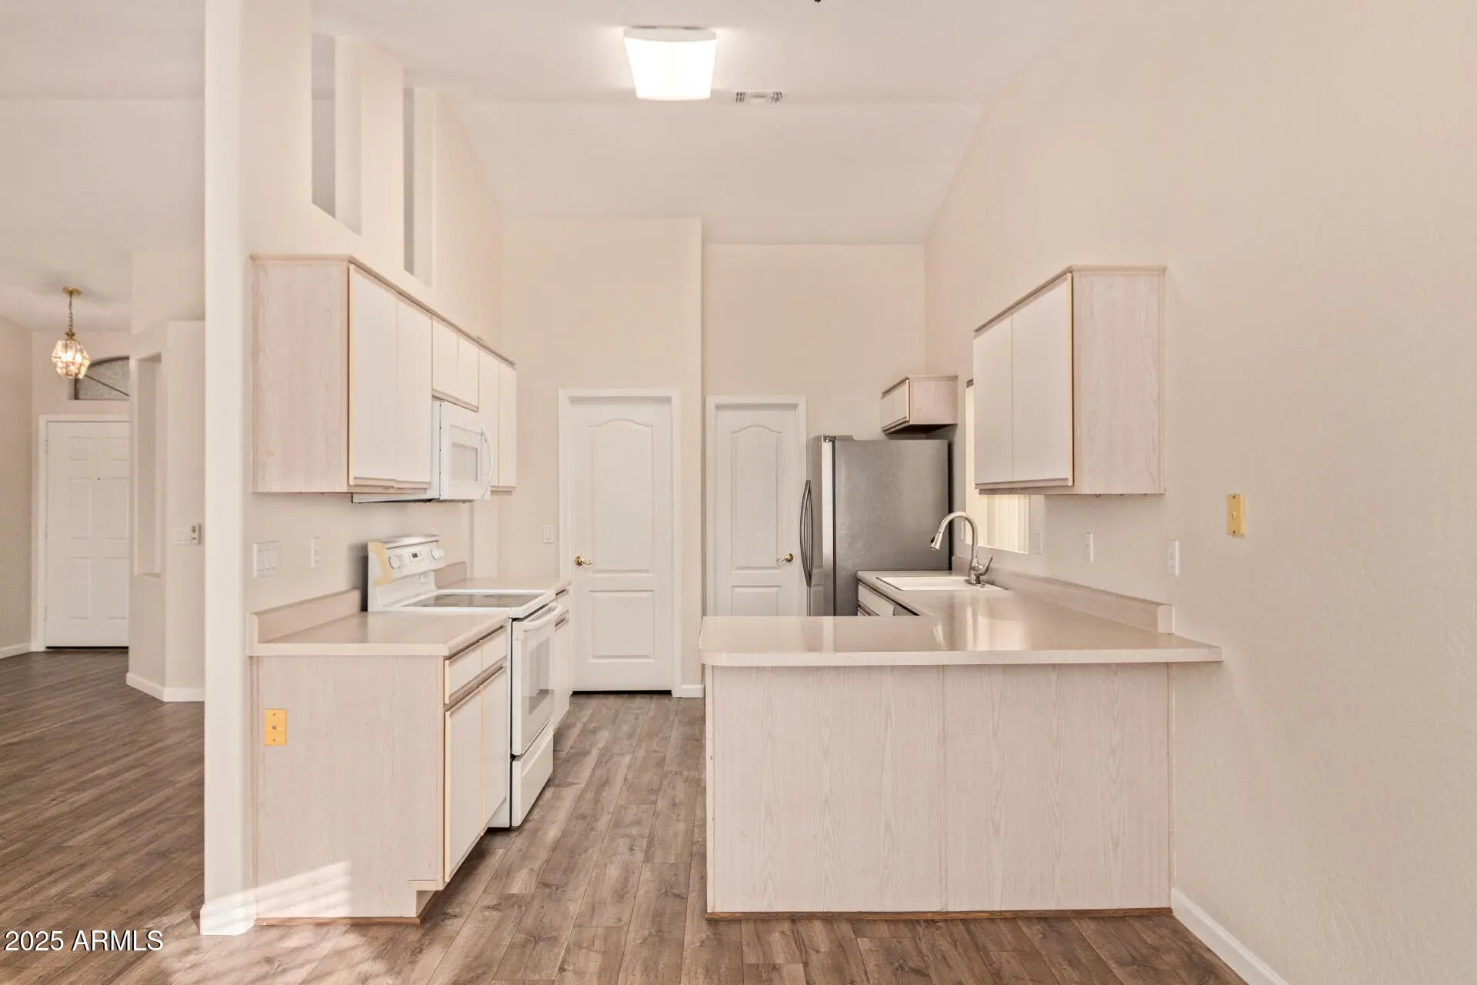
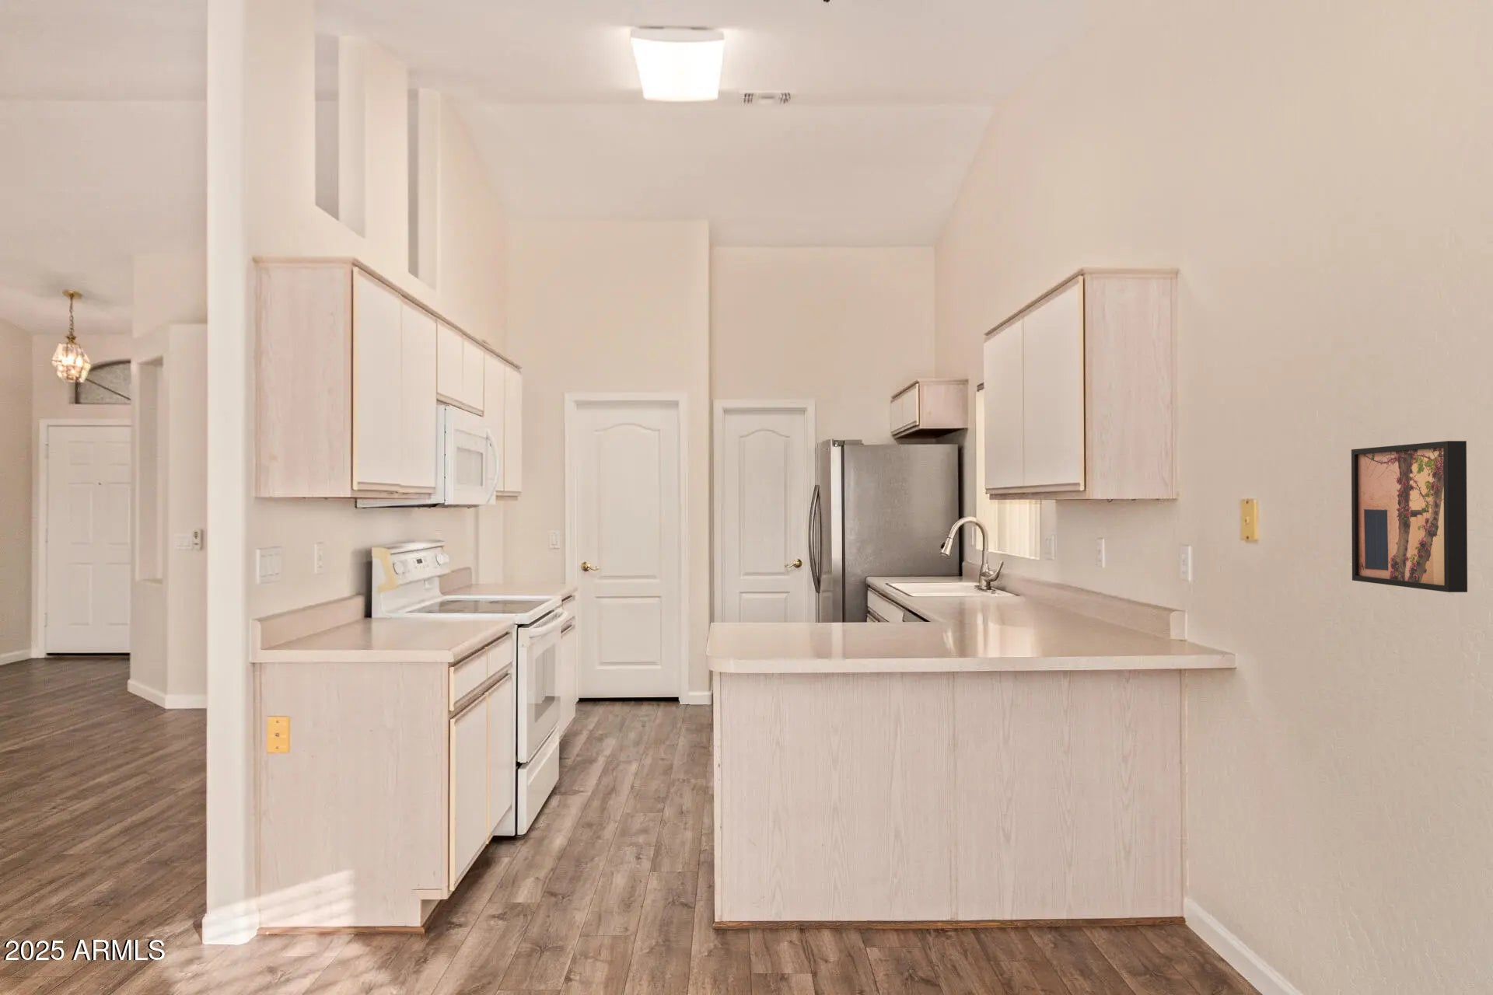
+ wall art (1405, 515)
